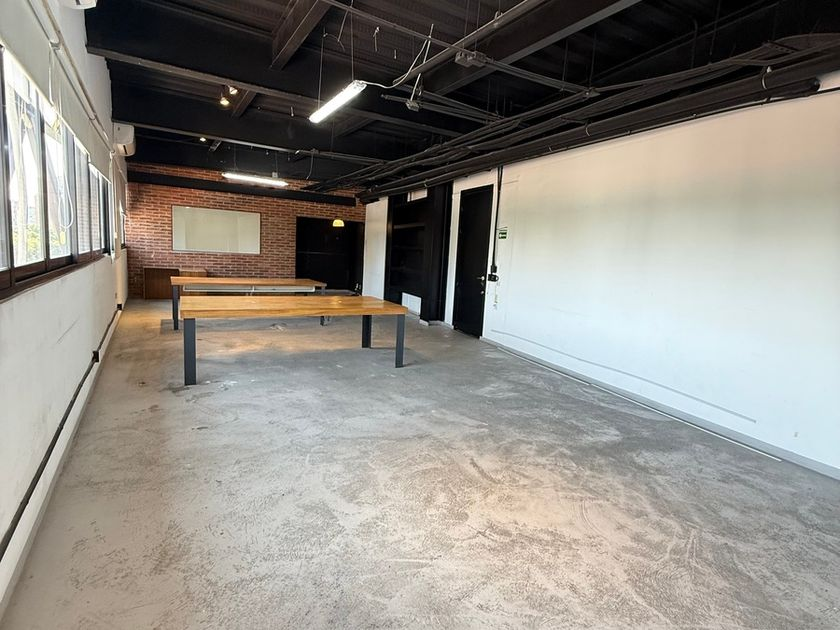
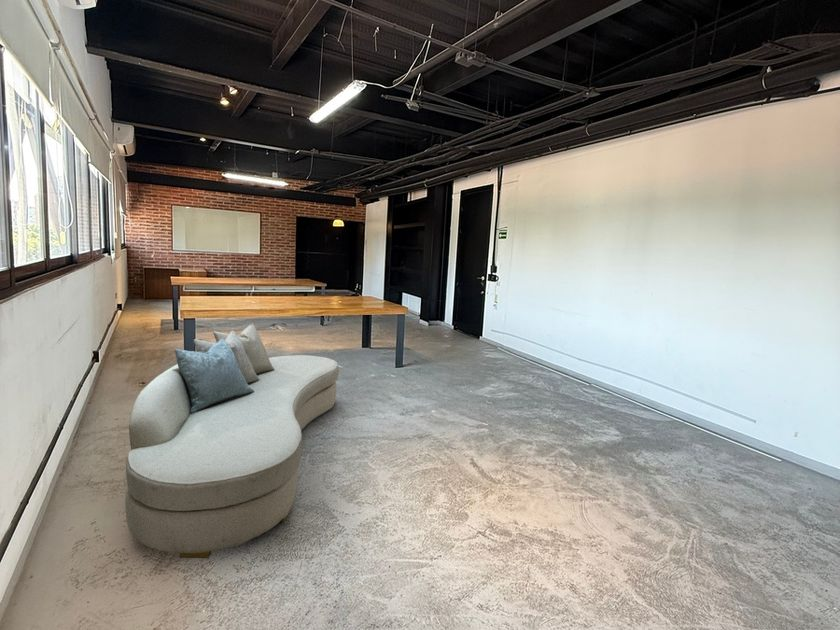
+ sofa (265, 392)
